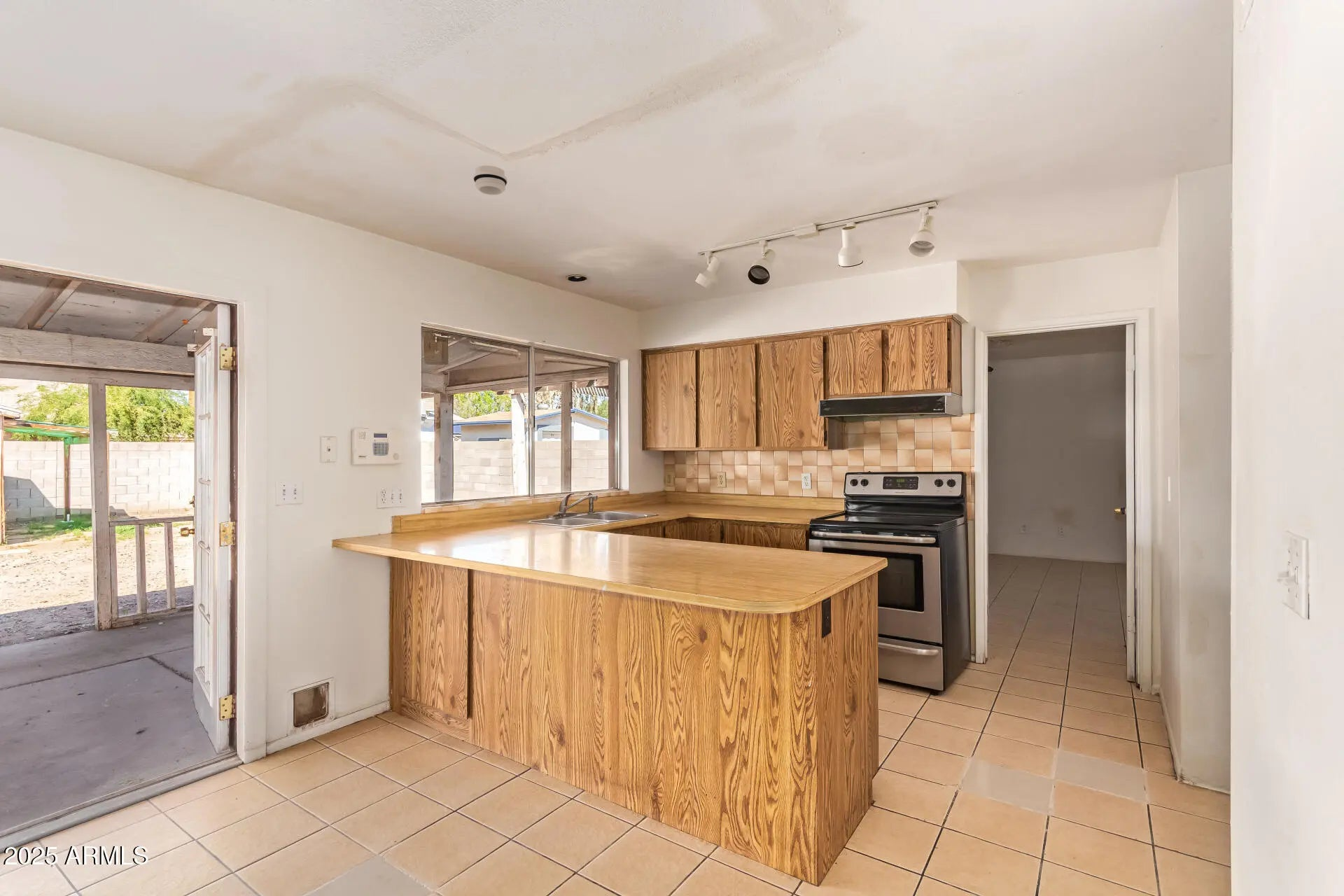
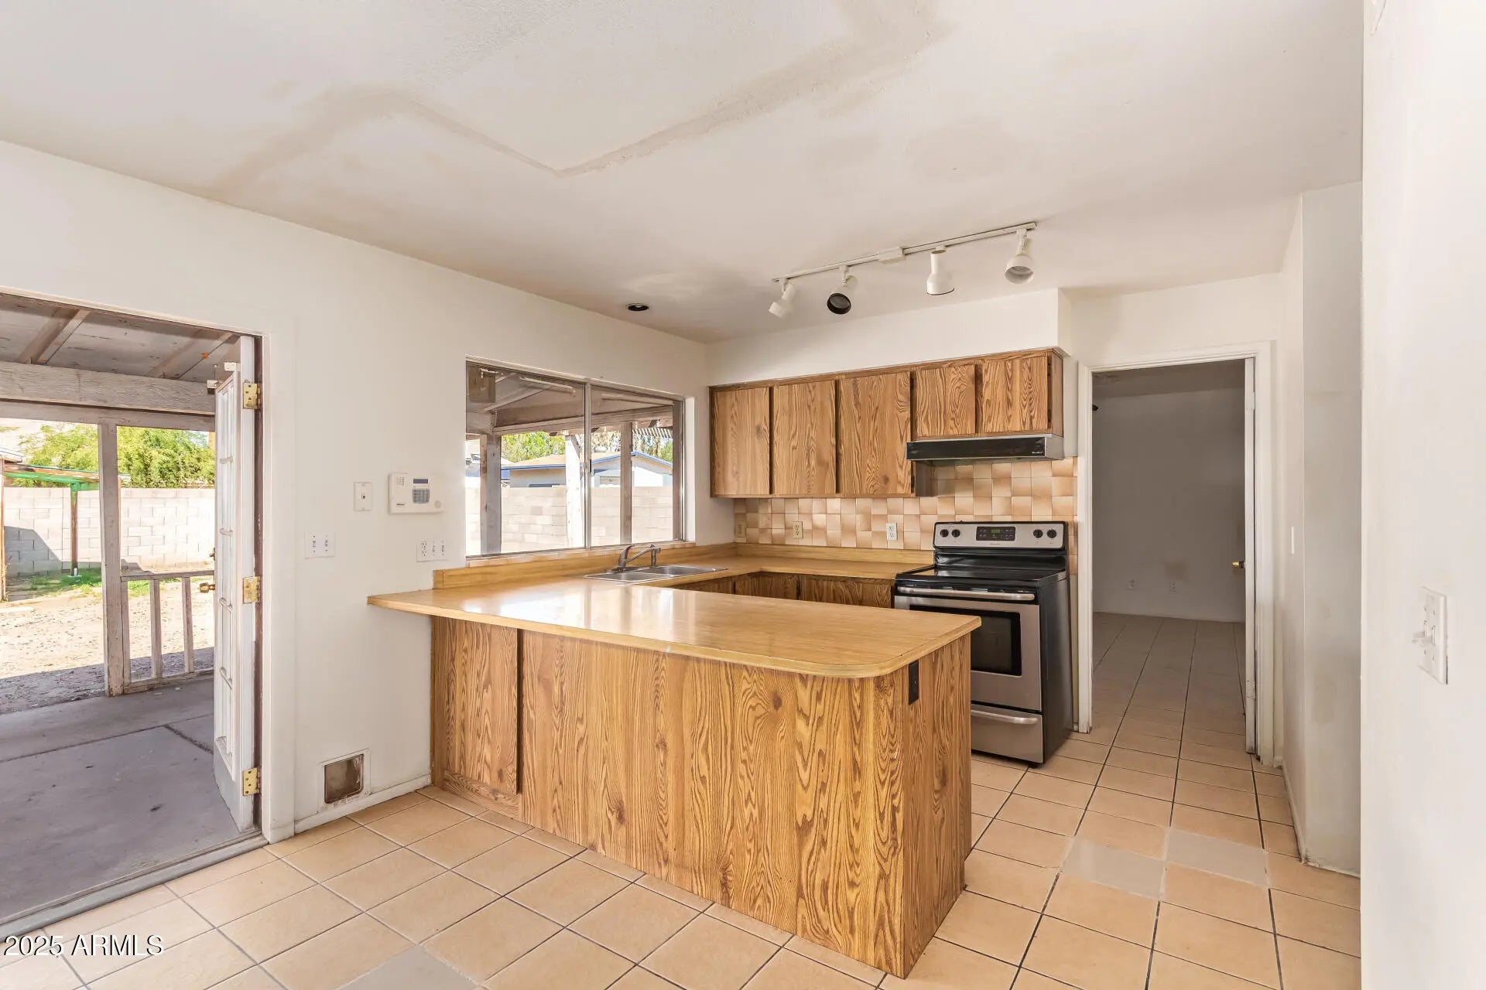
- smoke detector (490, 181)
